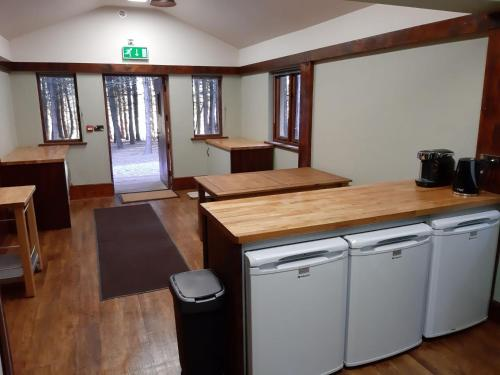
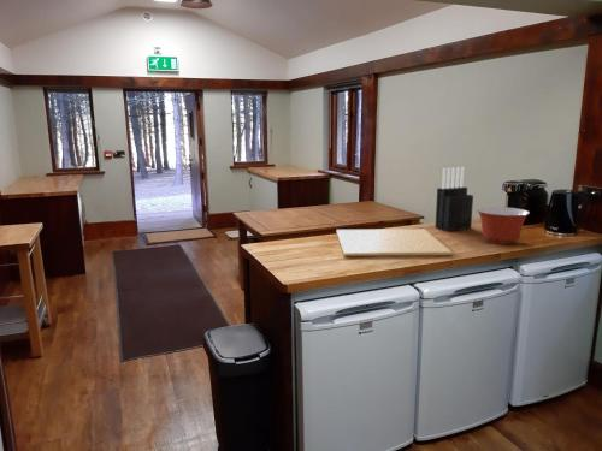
+ knife block (456, 198)
+ cutting board (388, 241)
+ mixing bowl (501, 226)
